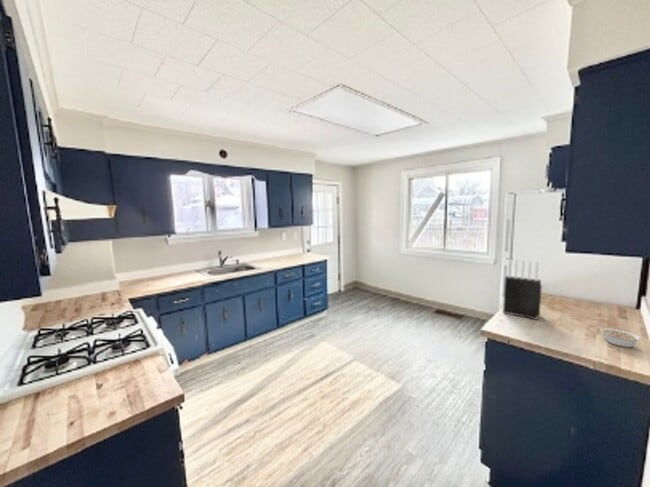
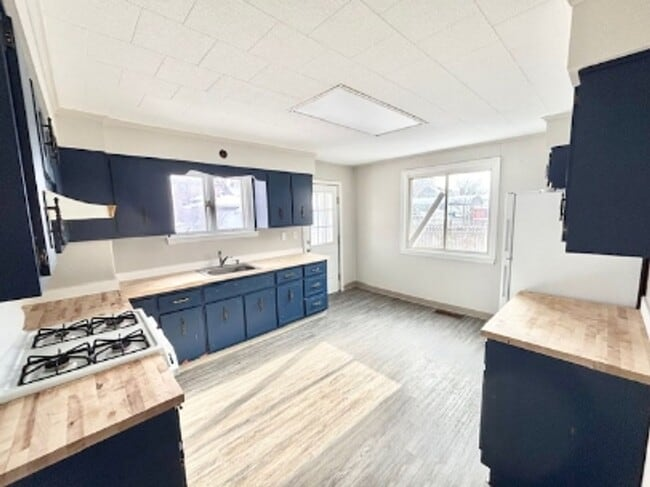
- knife block (523, 286)
- legume (621, 337)
